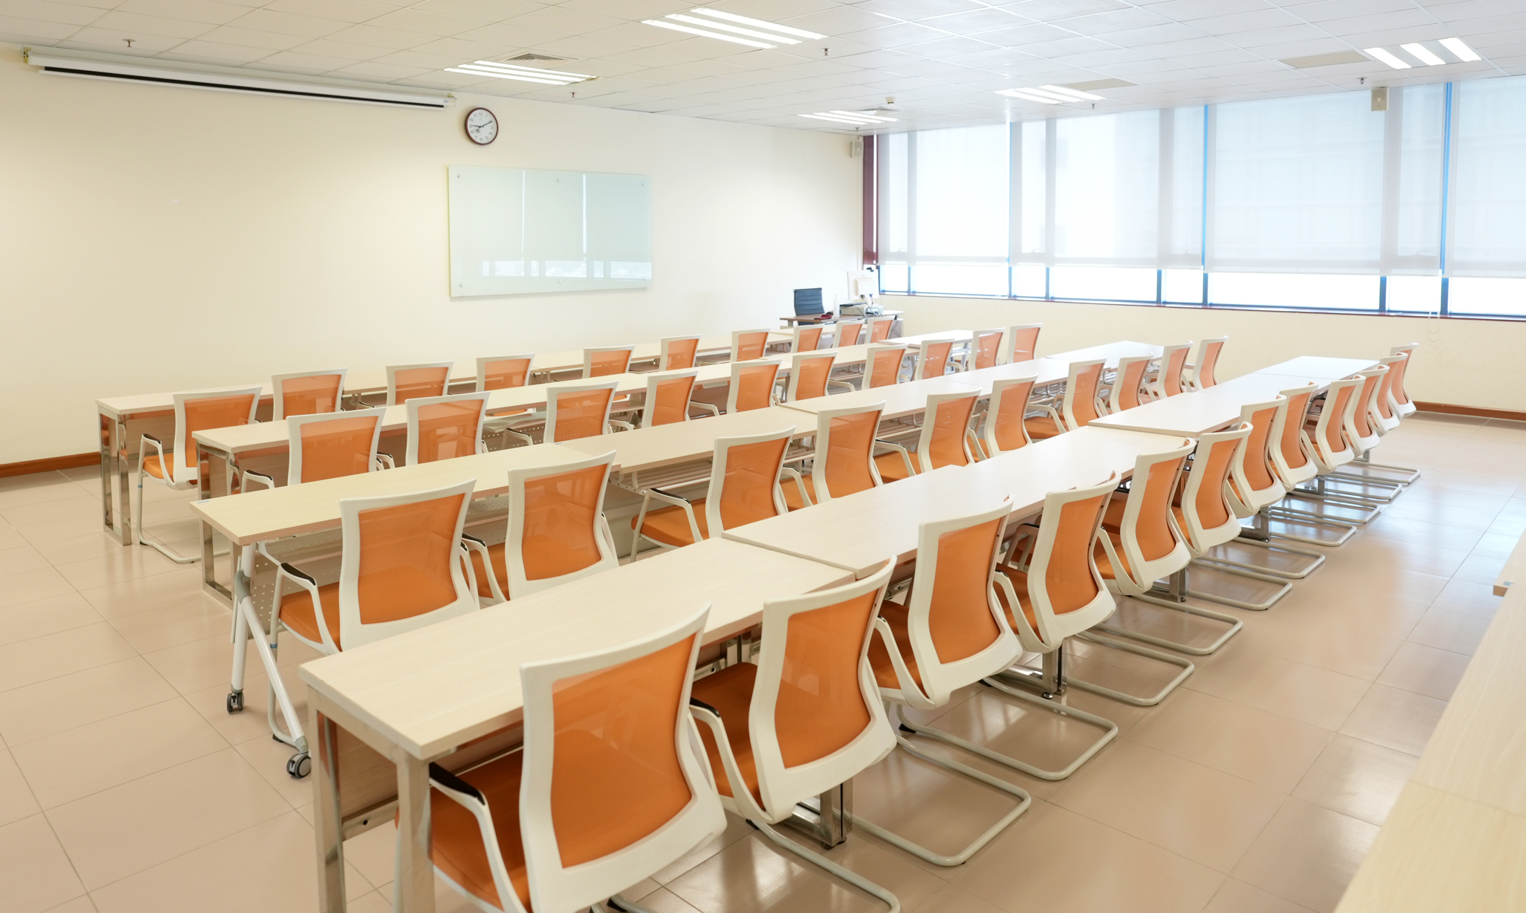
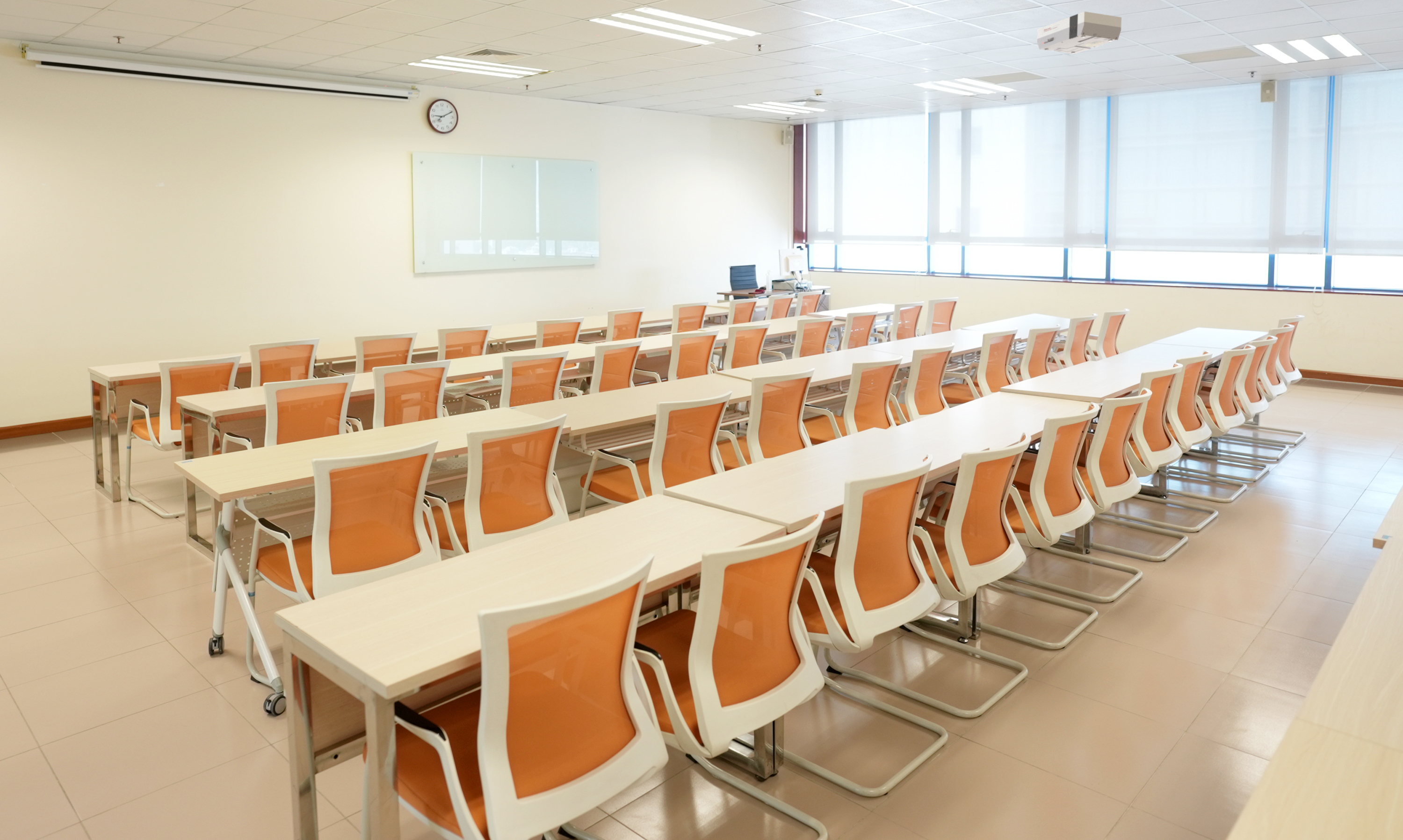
+ projector (1078, 34)
